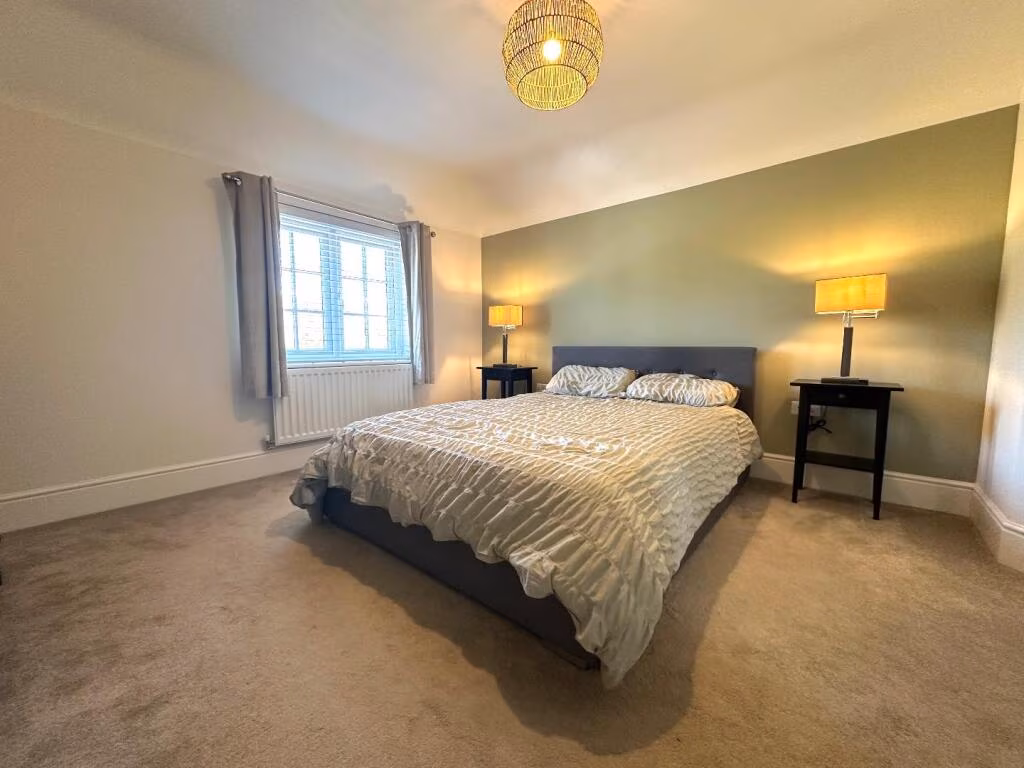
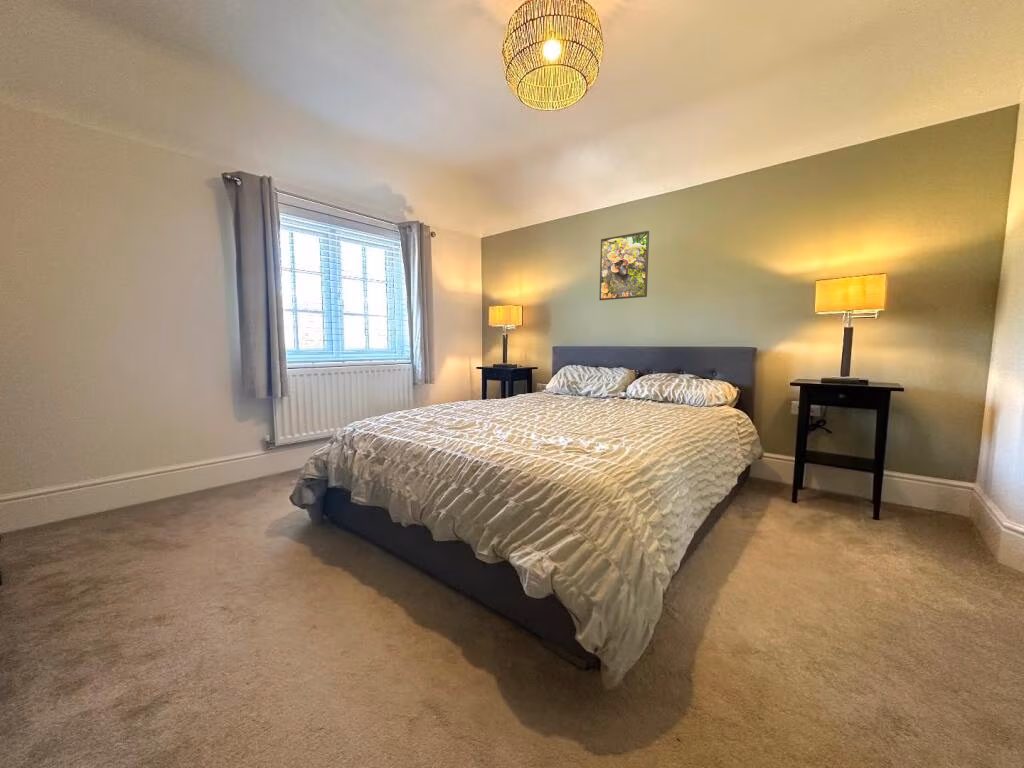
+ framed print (623, 267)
